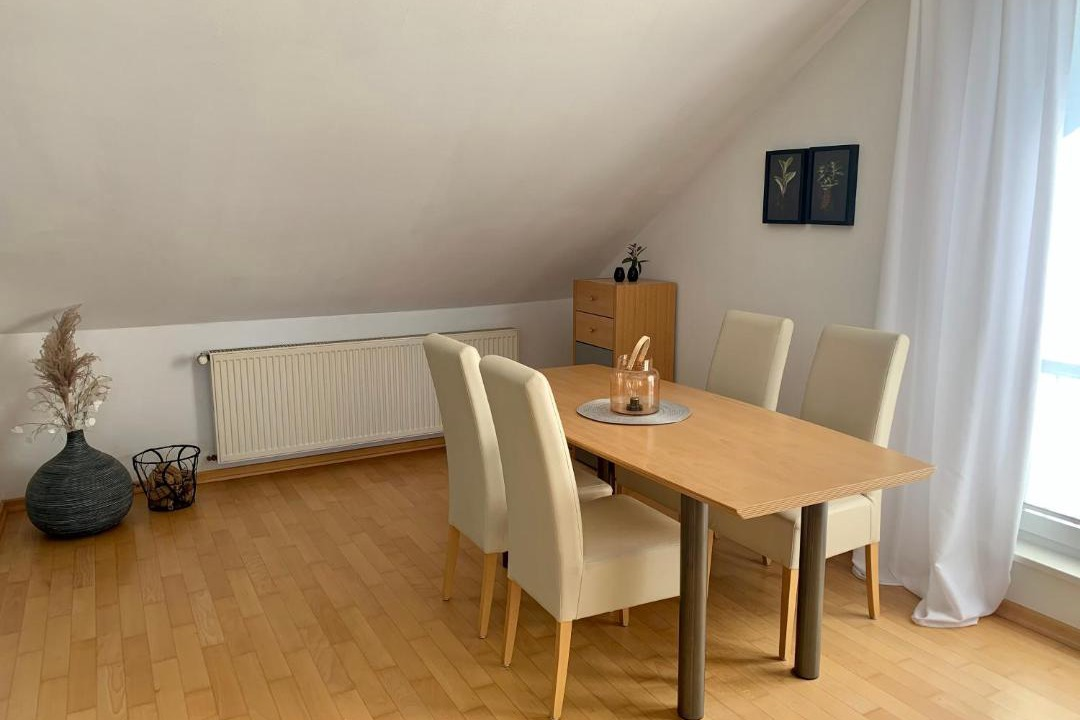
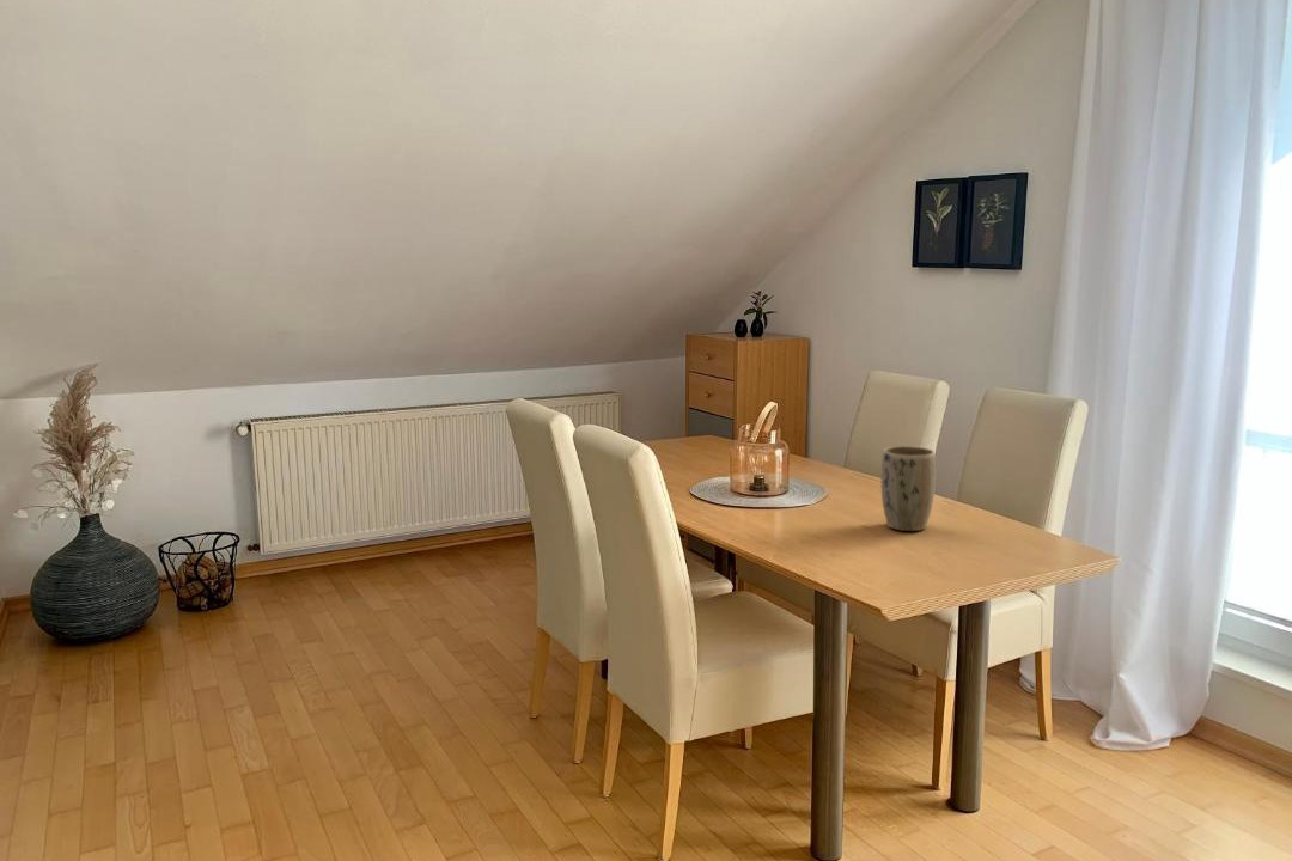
+ plant pot (907, 488)
